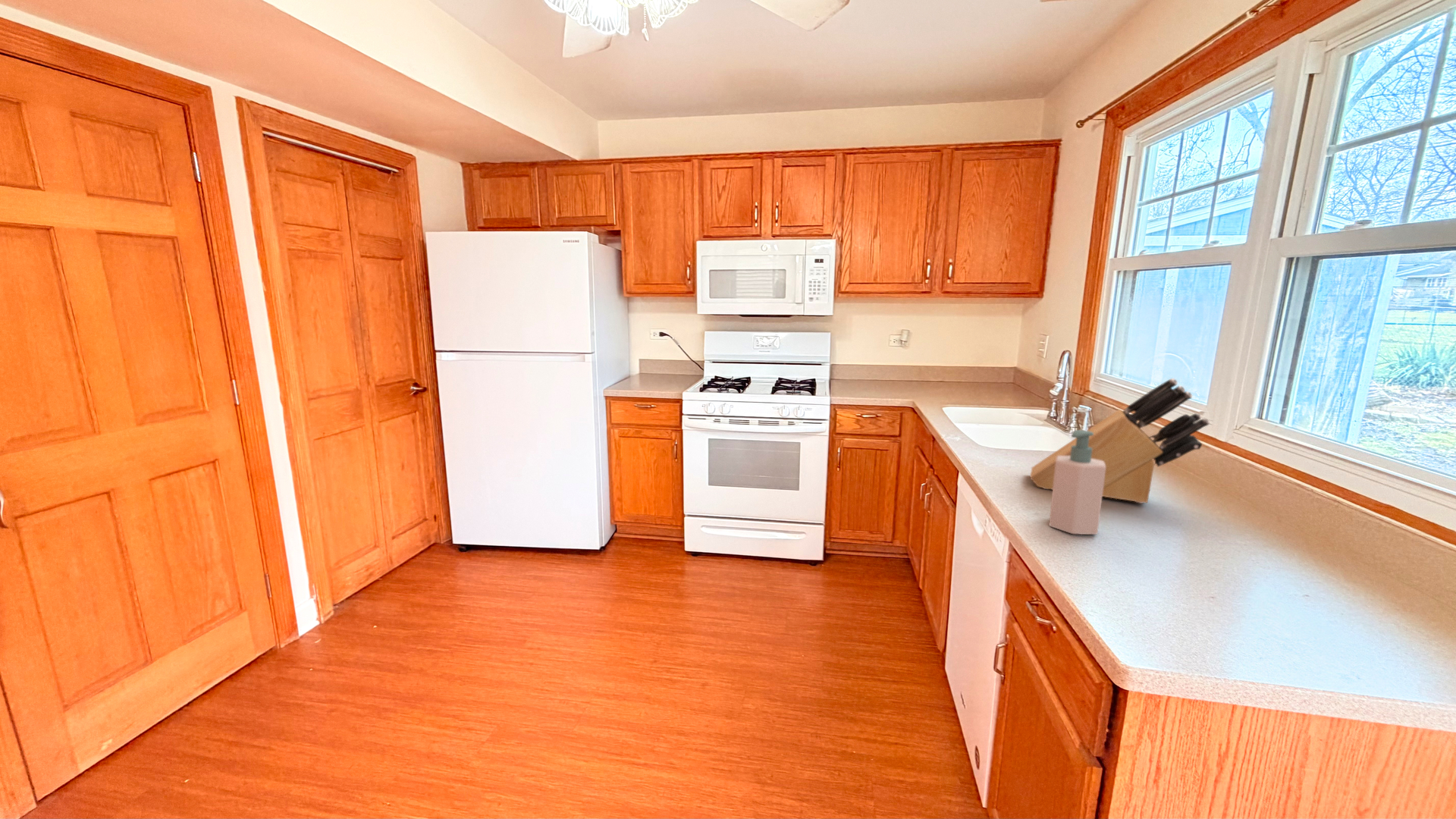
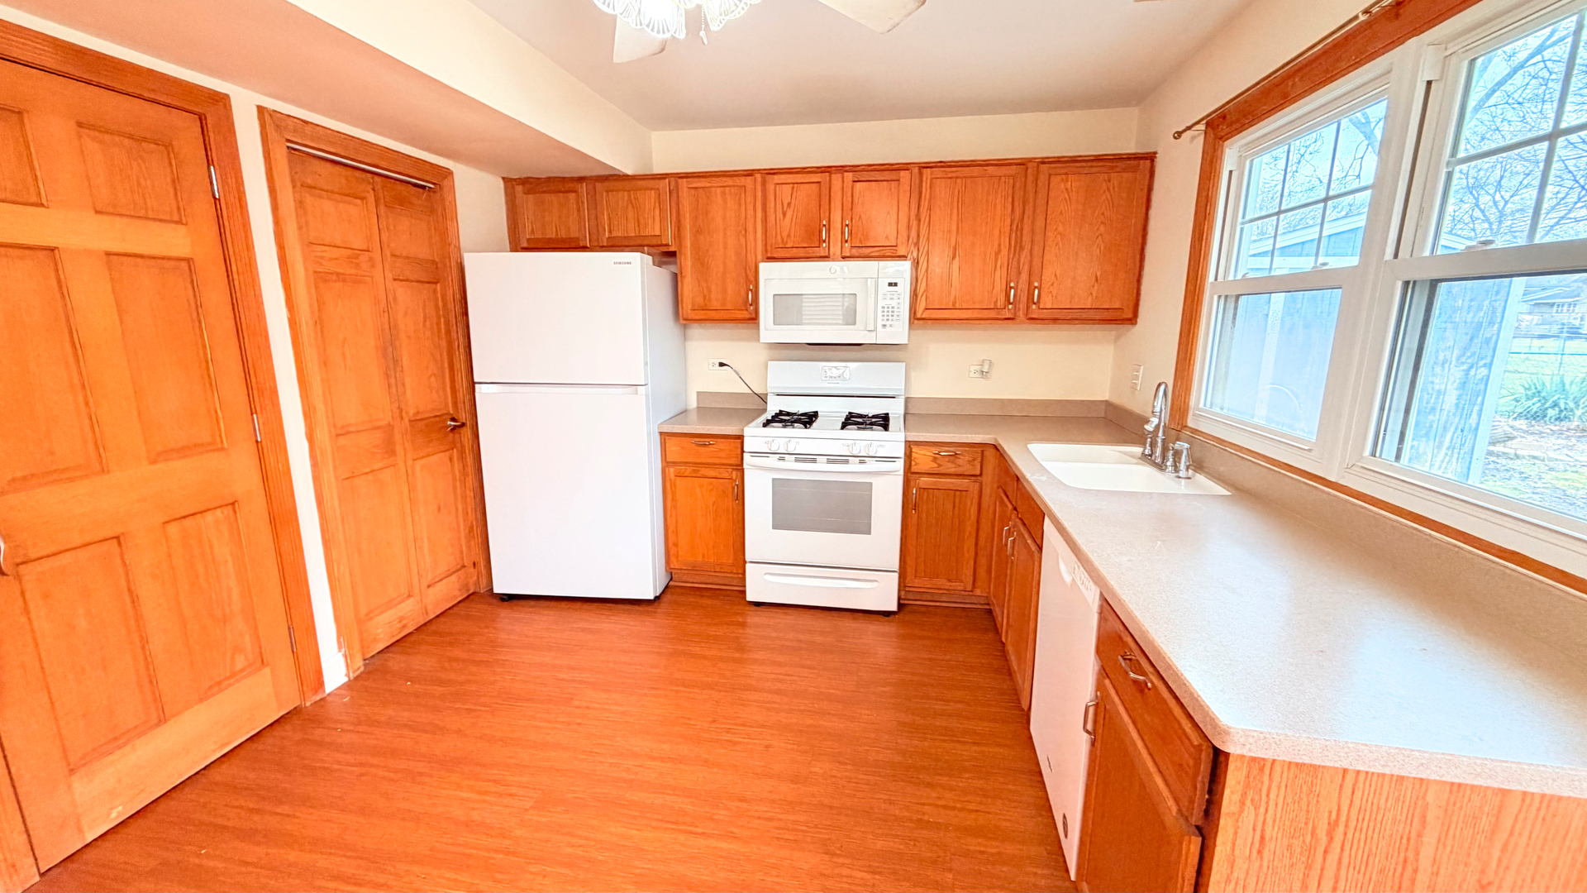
- knife block (1113, 436)
- soap bottle (1078, 479)
